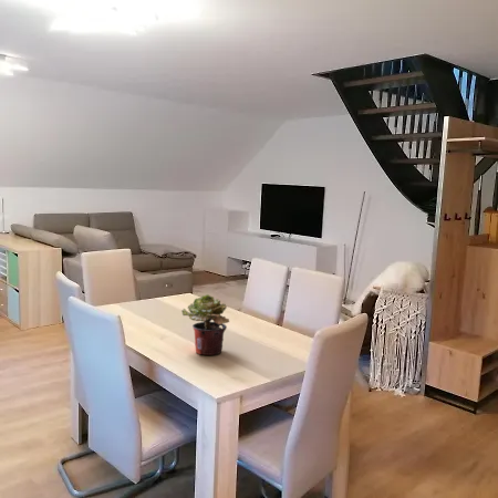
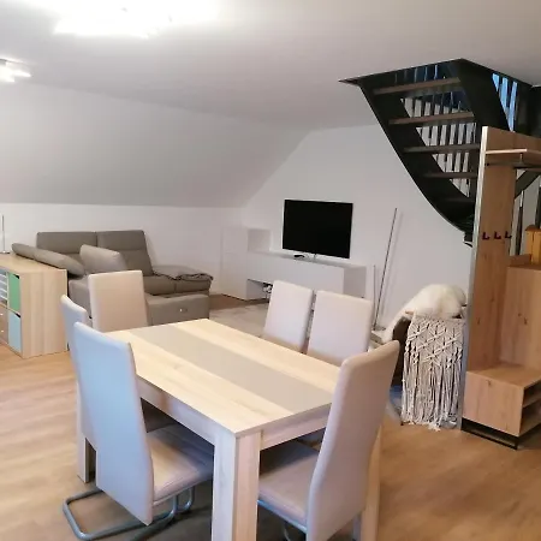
- potted plant (205, 323)
